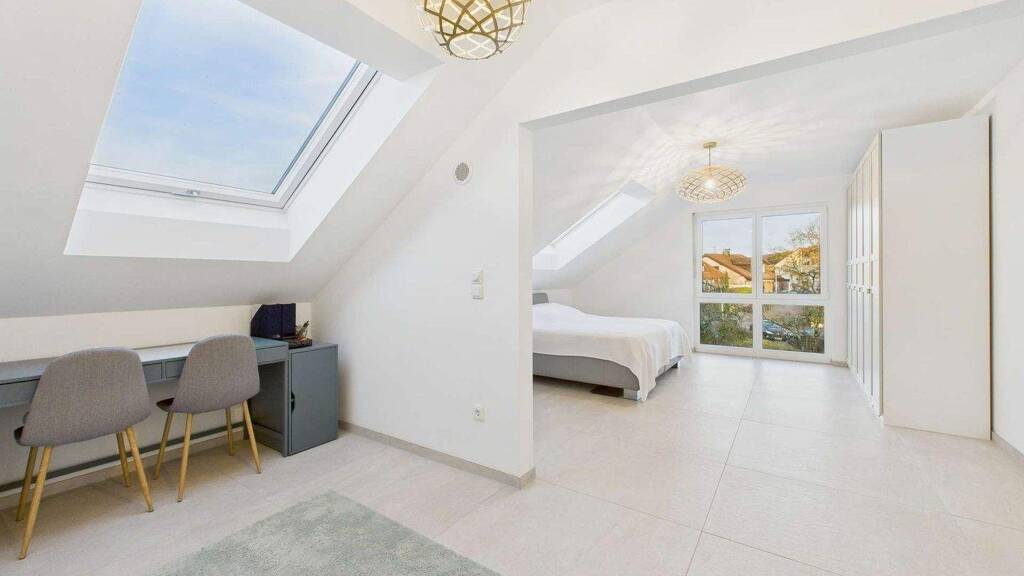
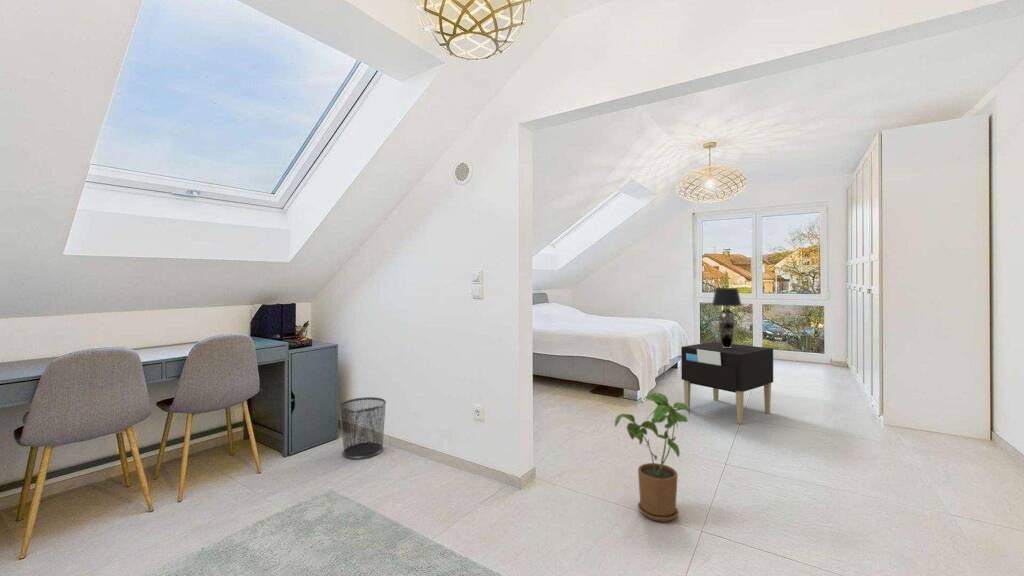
+ nightstand (725, 379)
+ table lamp (726, 317)
+ waste bin (362, 427)
+ house plant (652, 453)
